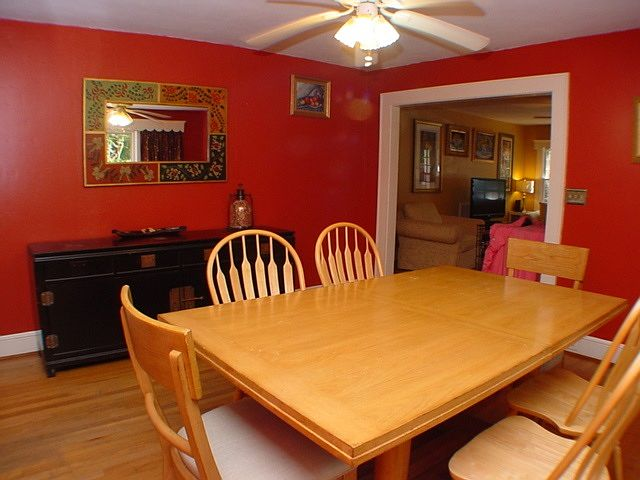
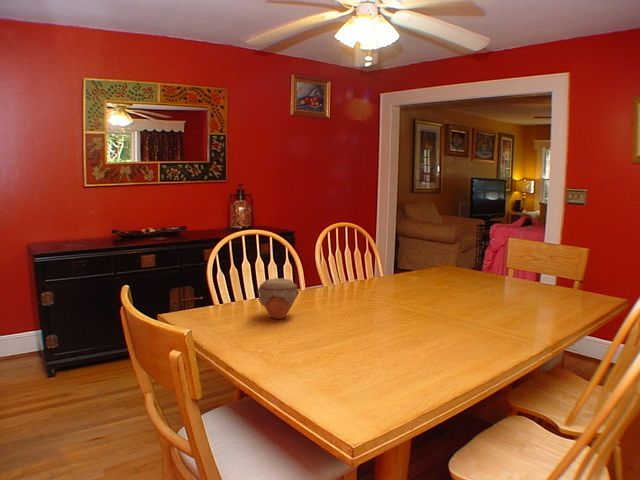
+ jar (277, 298)
